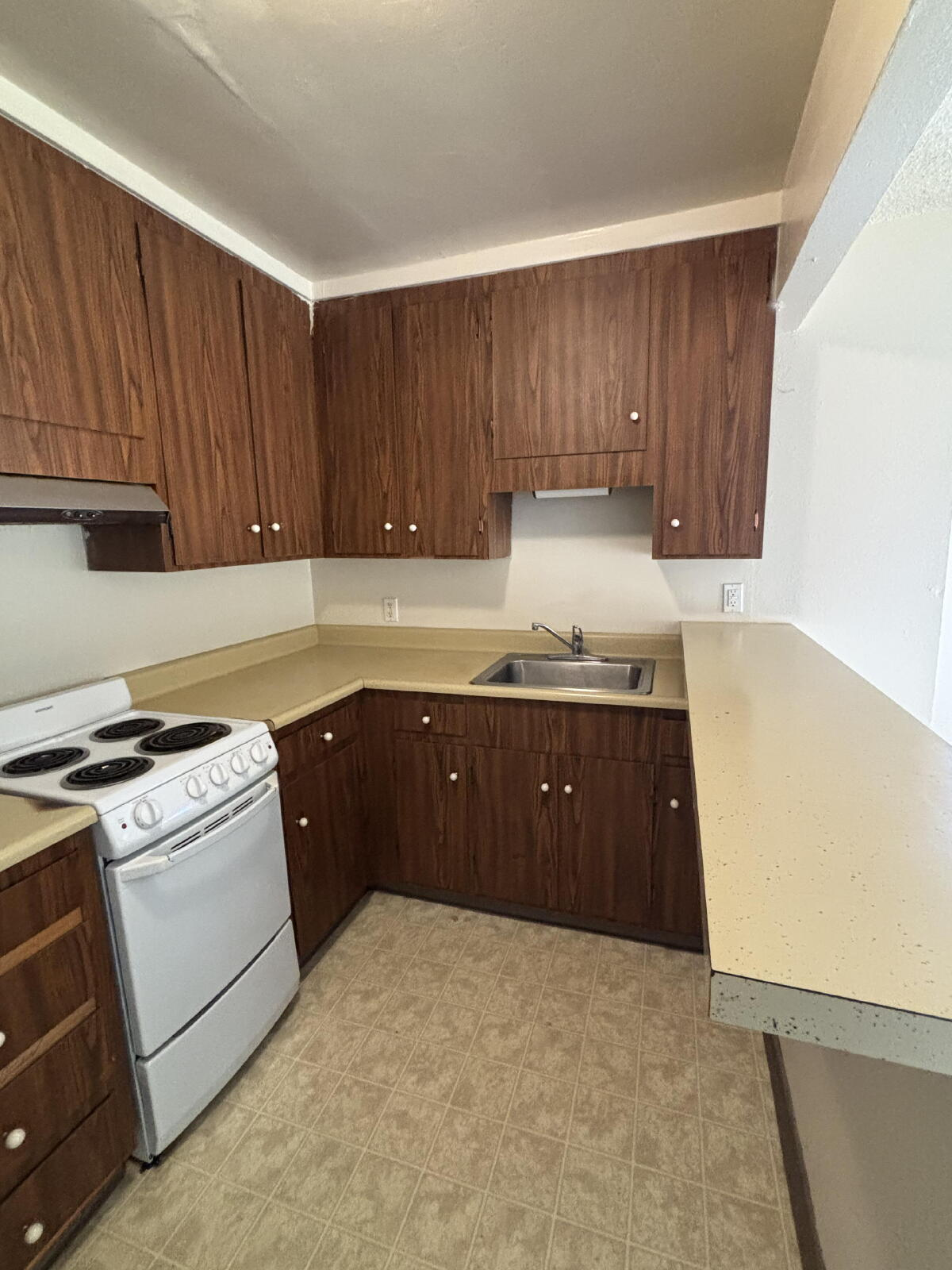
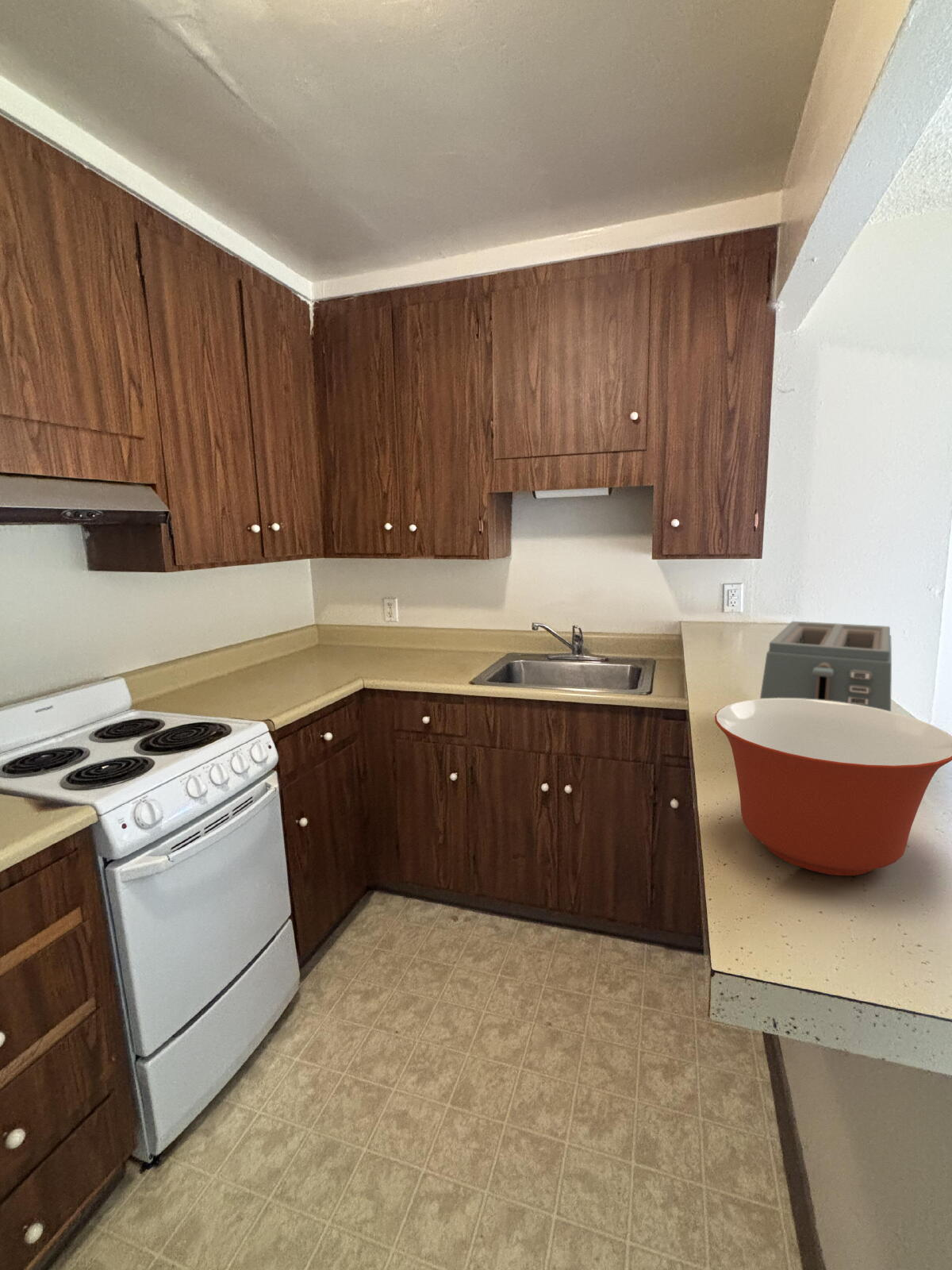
+ mixing bowl (821, 787)
+ toaster (827, 691)
